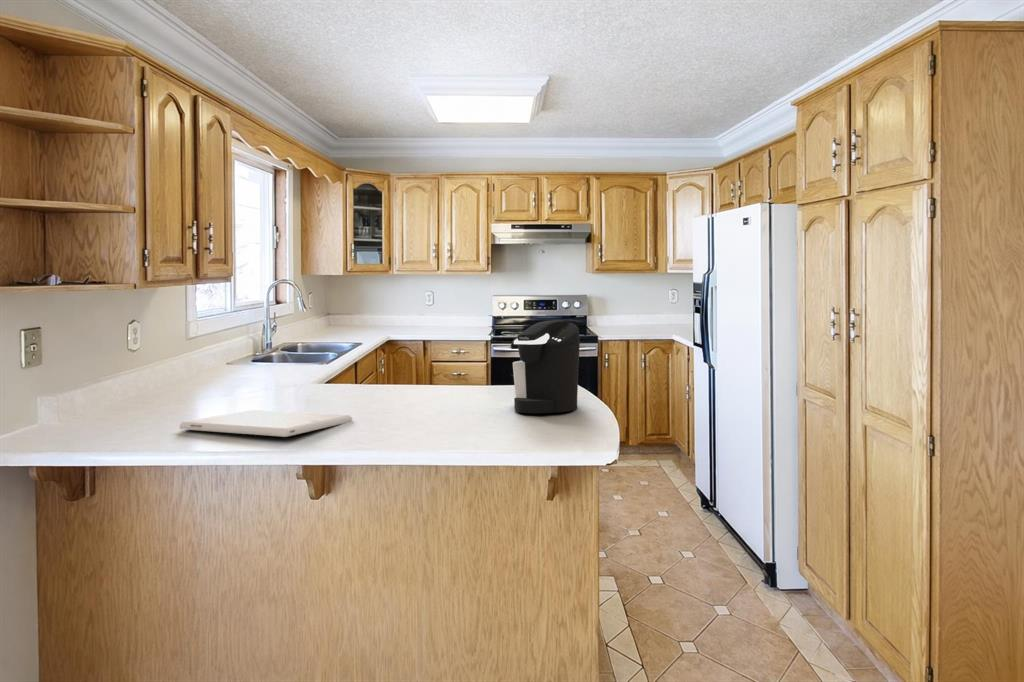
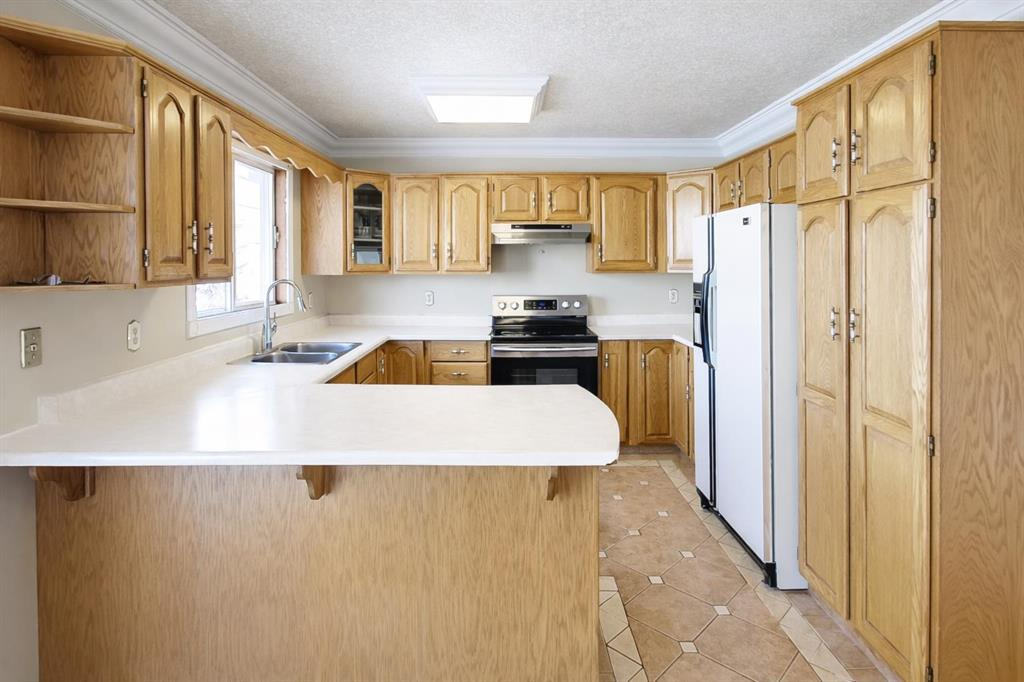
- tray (268, 421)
- coffee maker (543, 364)
